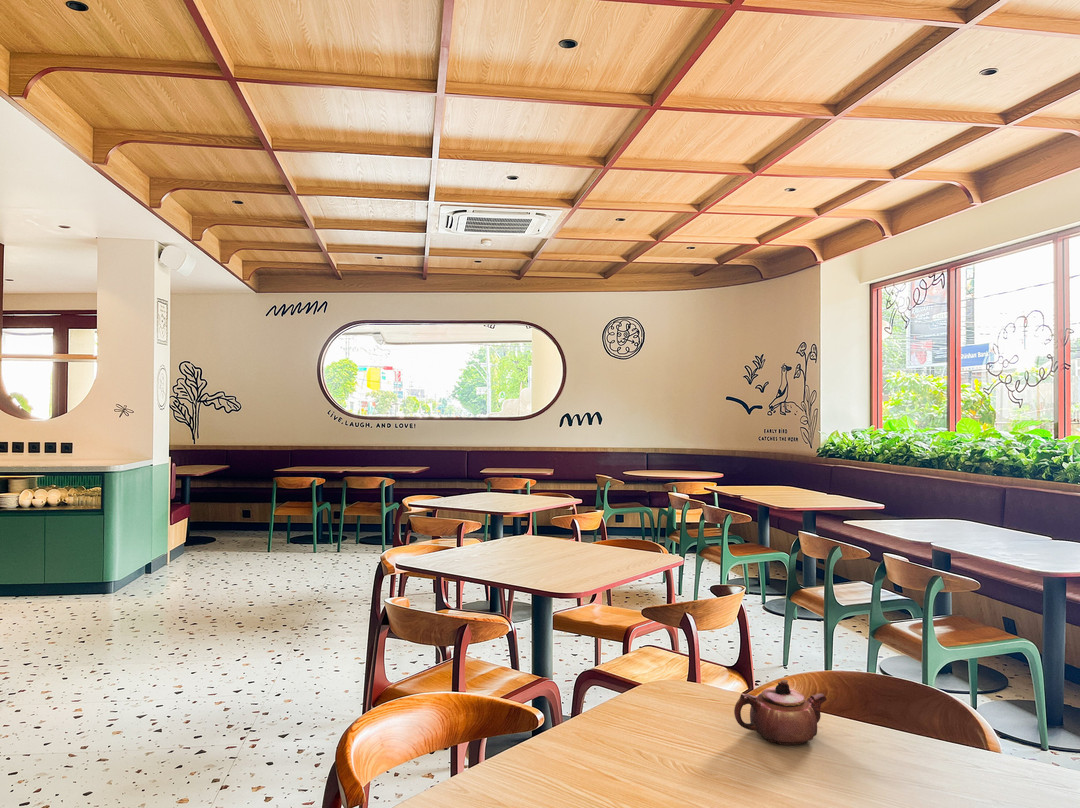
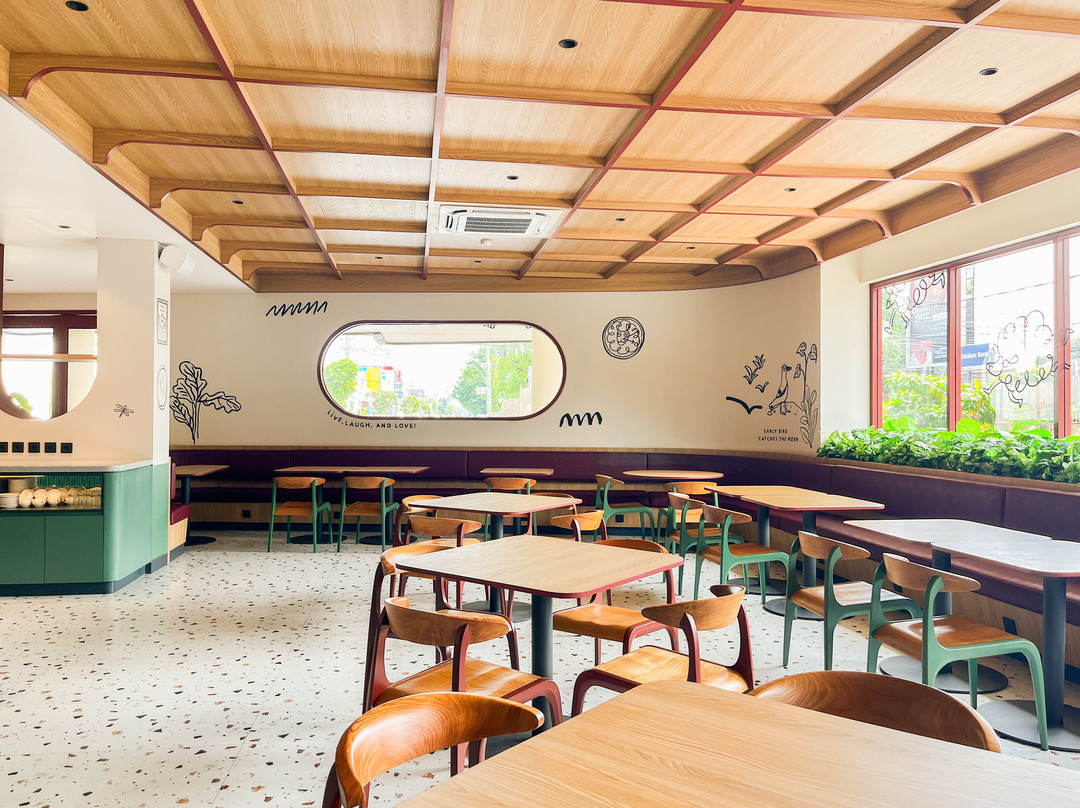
- teapot (780, 707)
